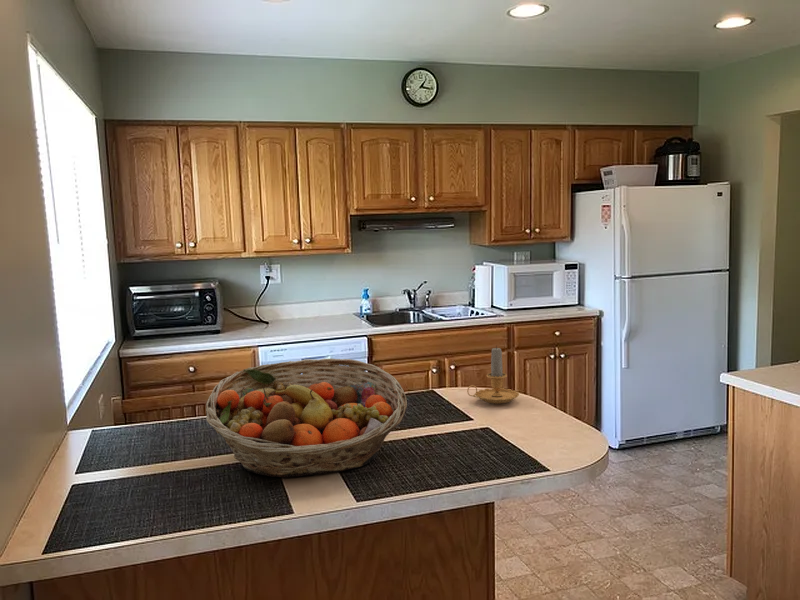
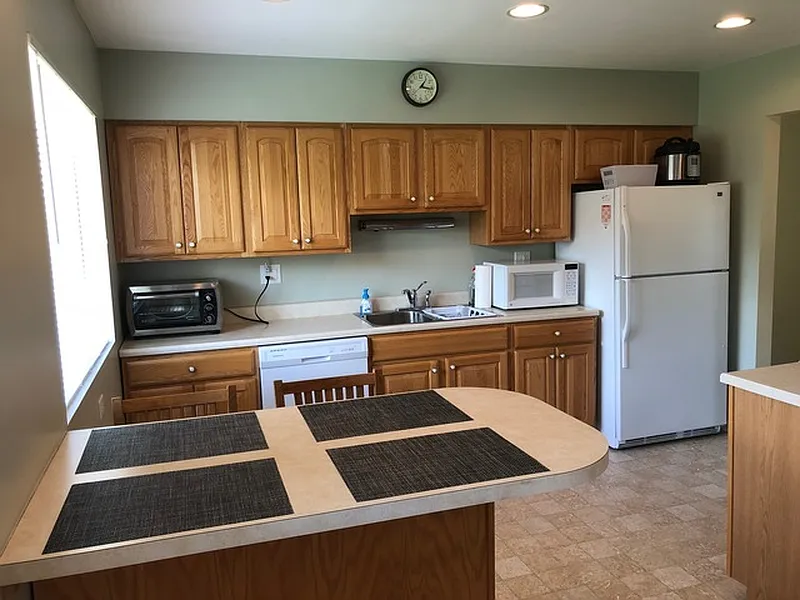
- fruit basket (308, 413)
- candle (492, 373)
